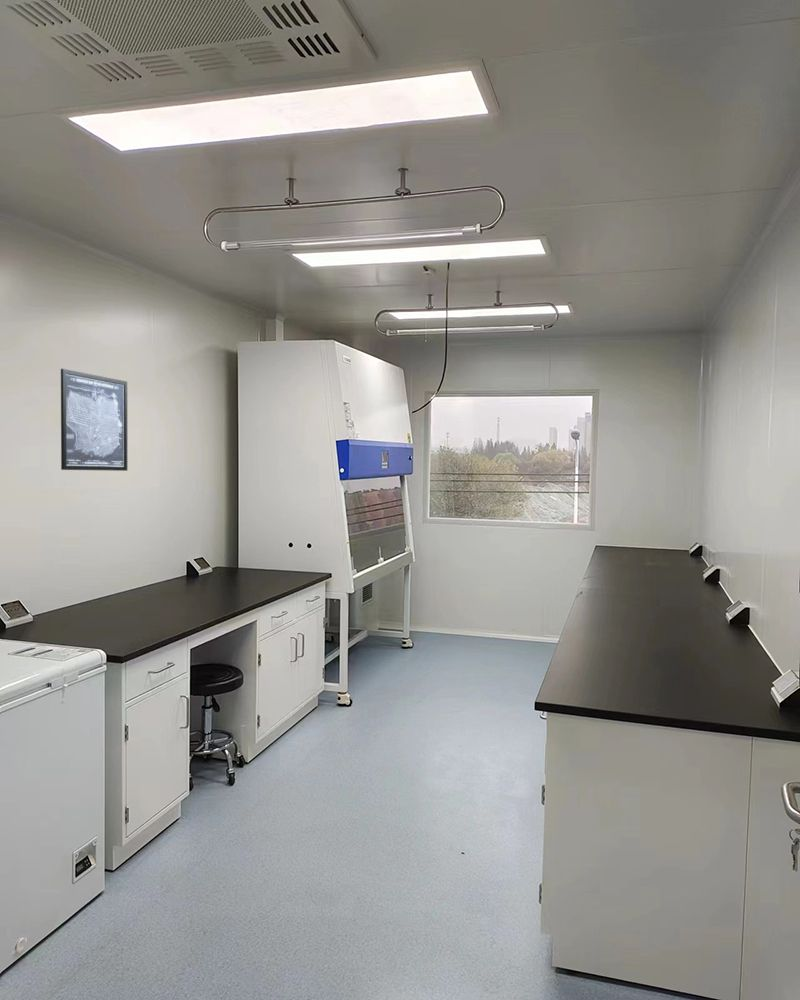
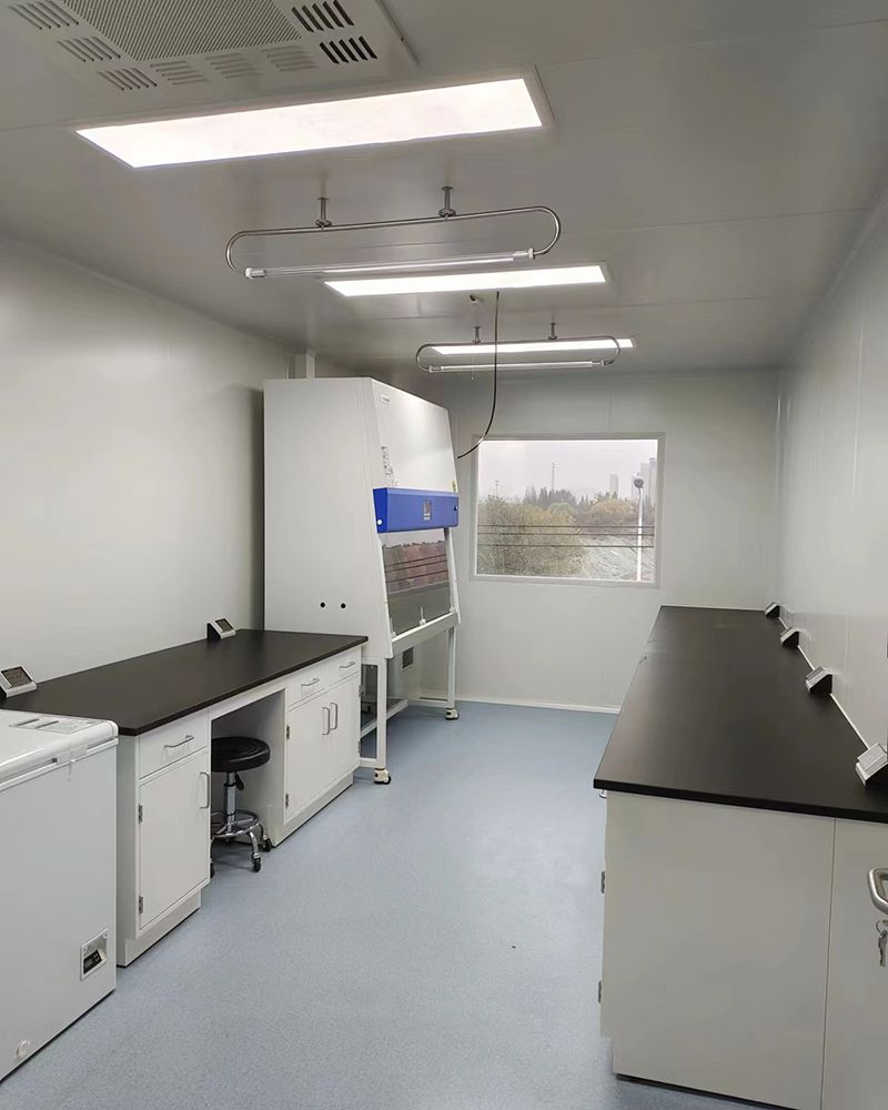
- wall art (96, 423)
